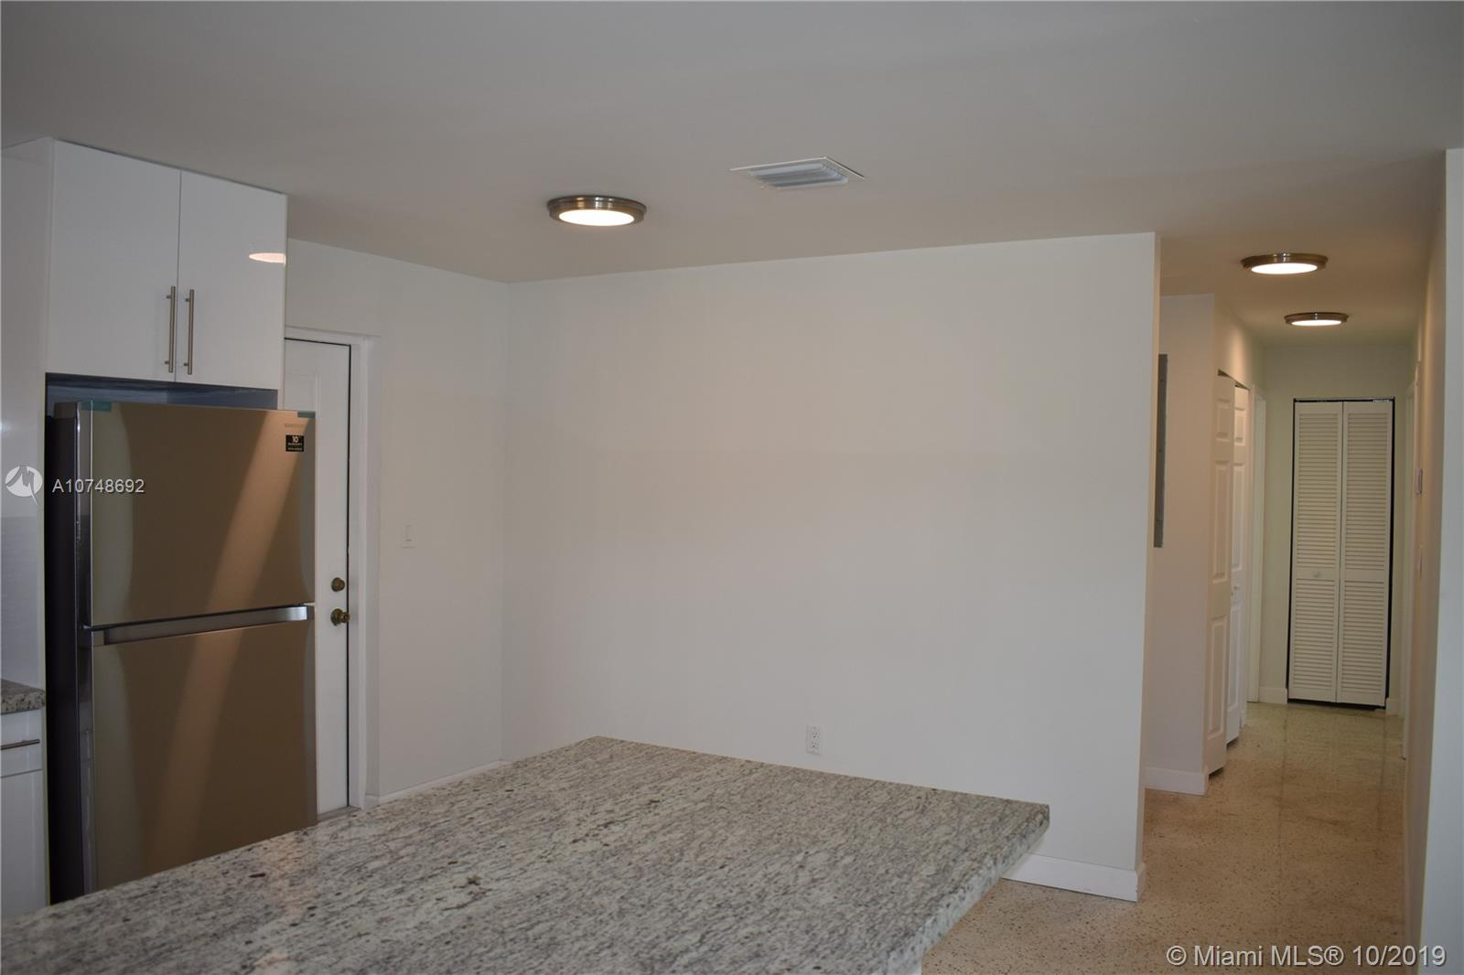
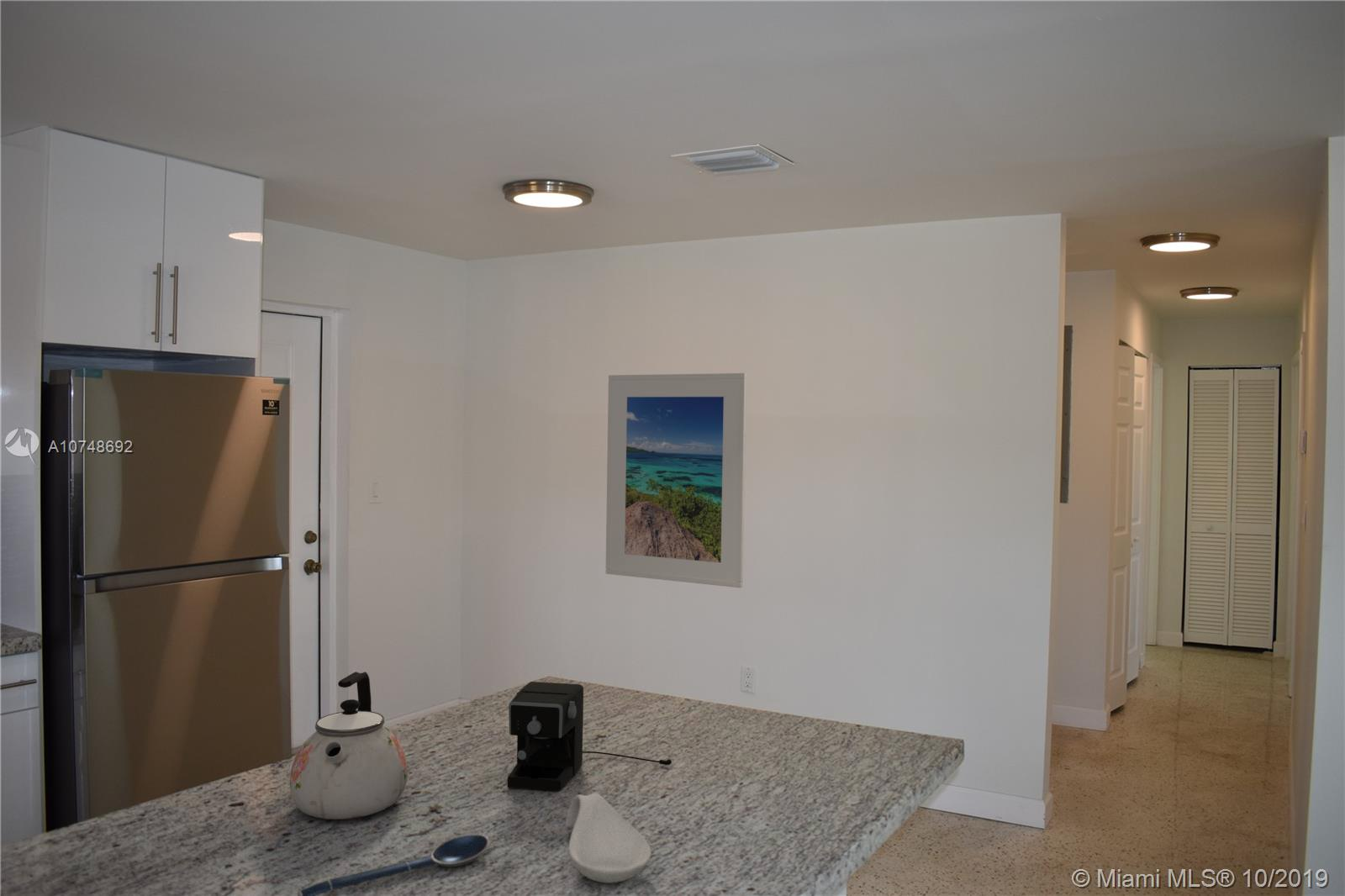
+ spoon rest (598, 833)
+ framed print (672, 477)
+ spoon (397, 864)
+ coffee maker (582, 735)
+ kettle (350, 741)
